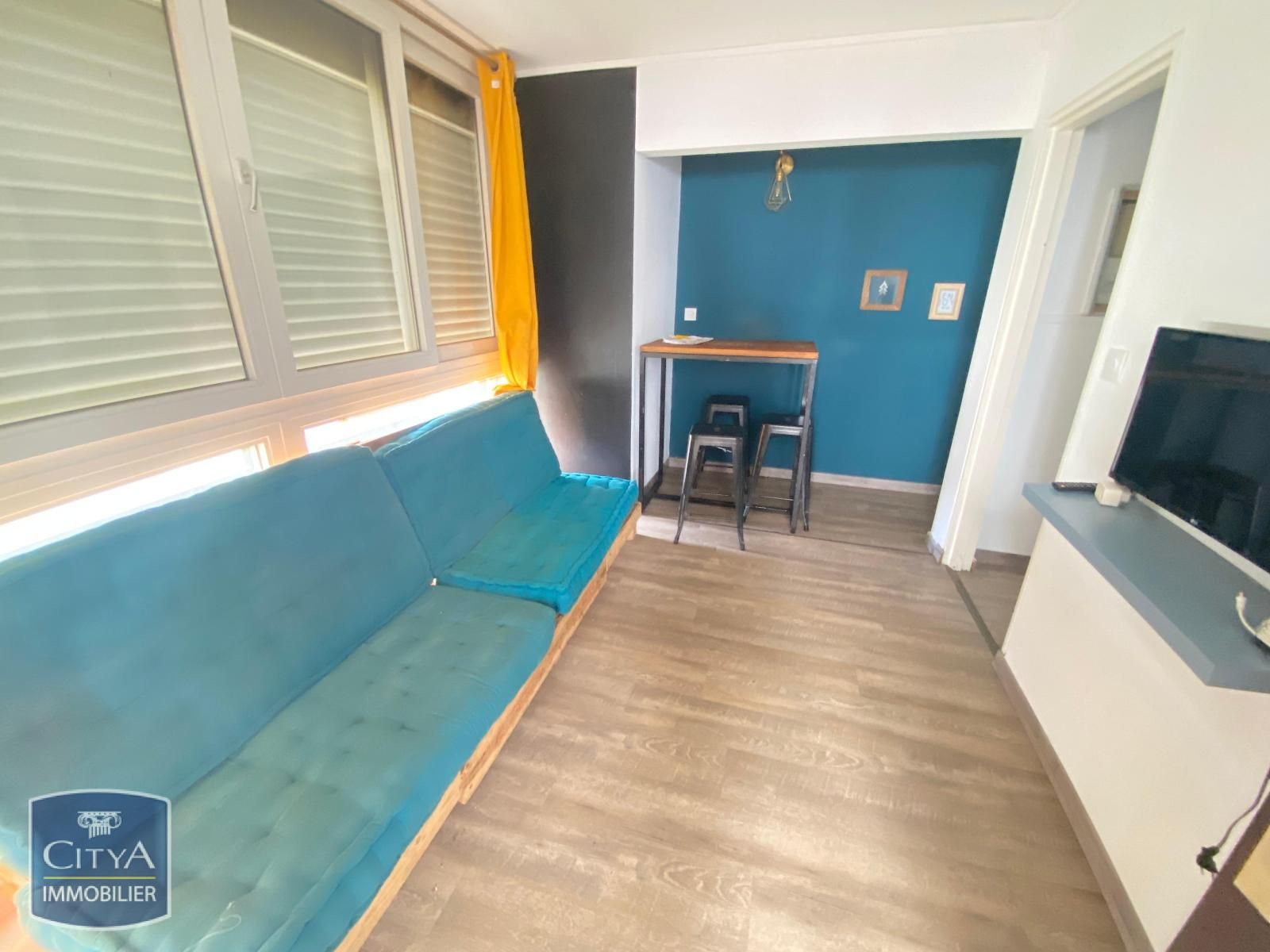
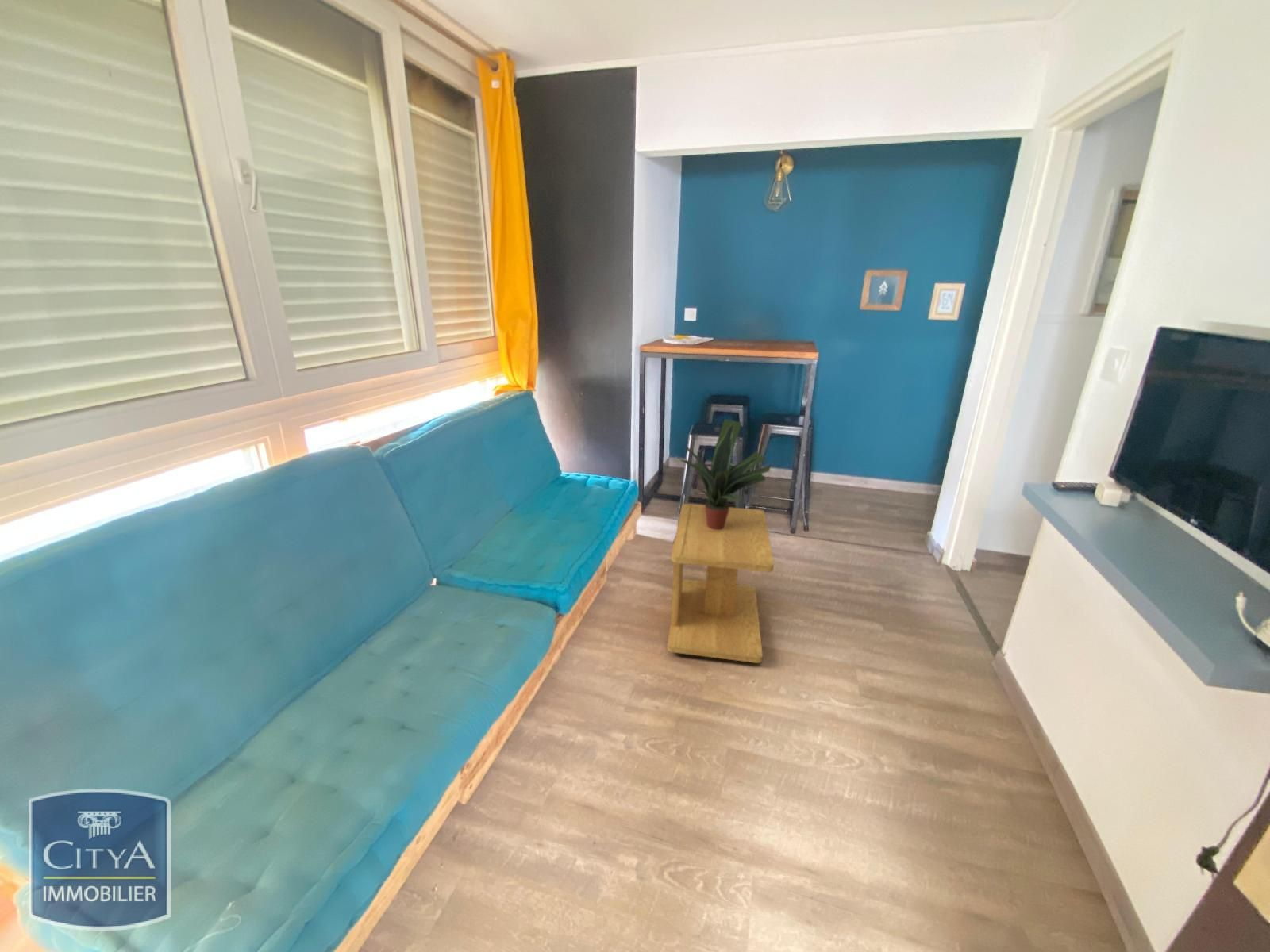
+ potted plant (722, 478)
+ side table (718, 577)
